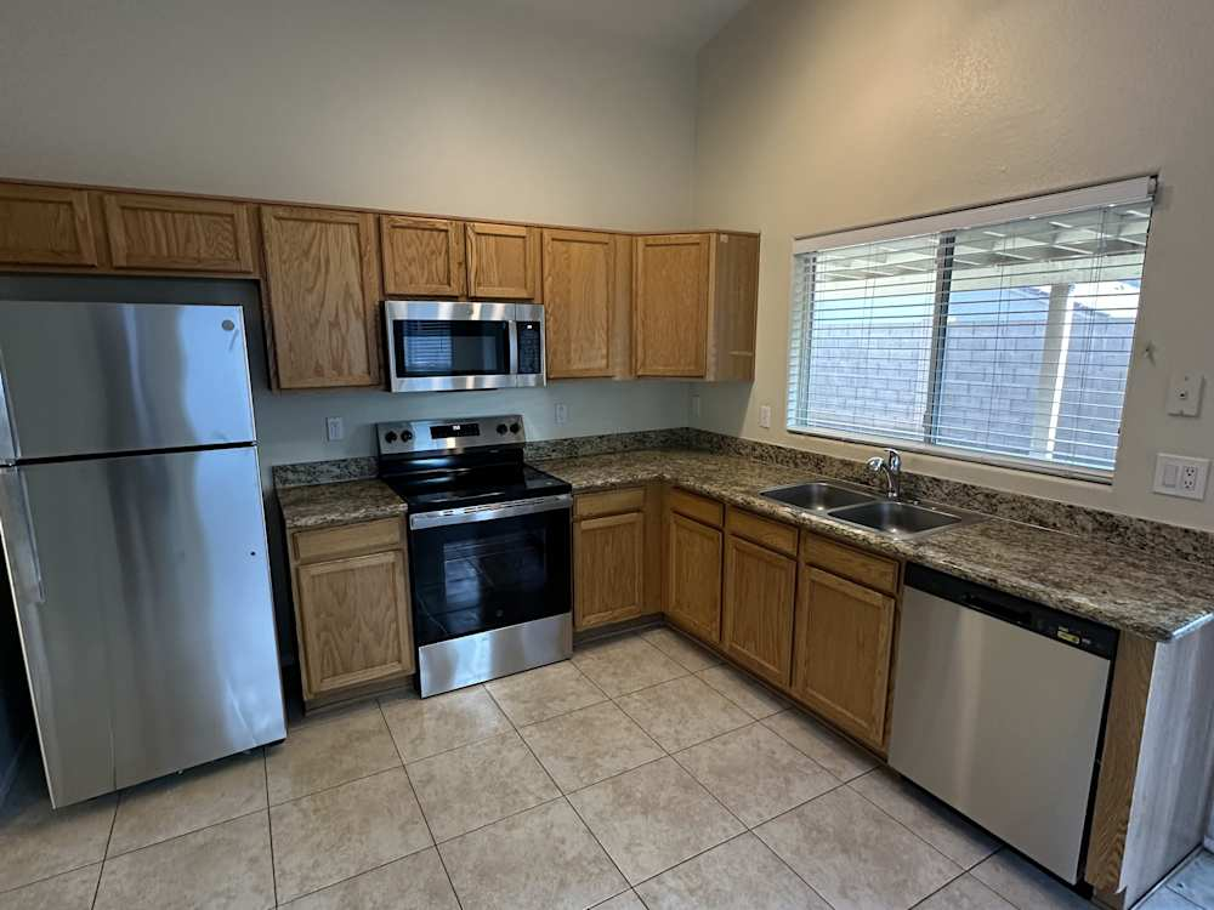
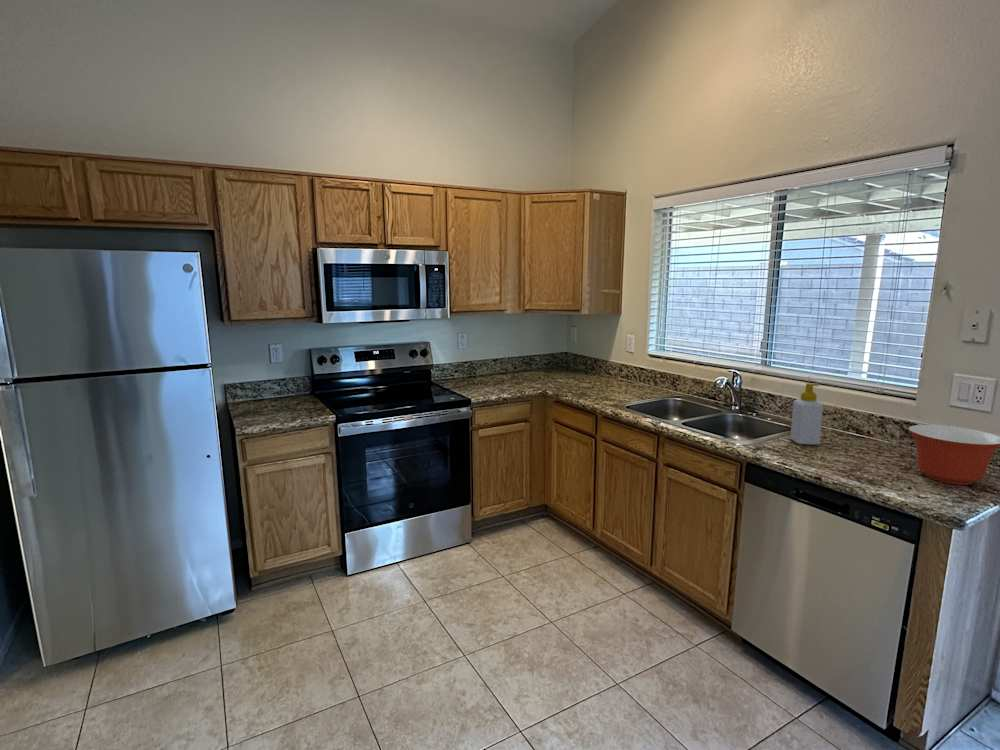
+ mixing bowl (951, 456)
+ soap bottle (807, 413)
